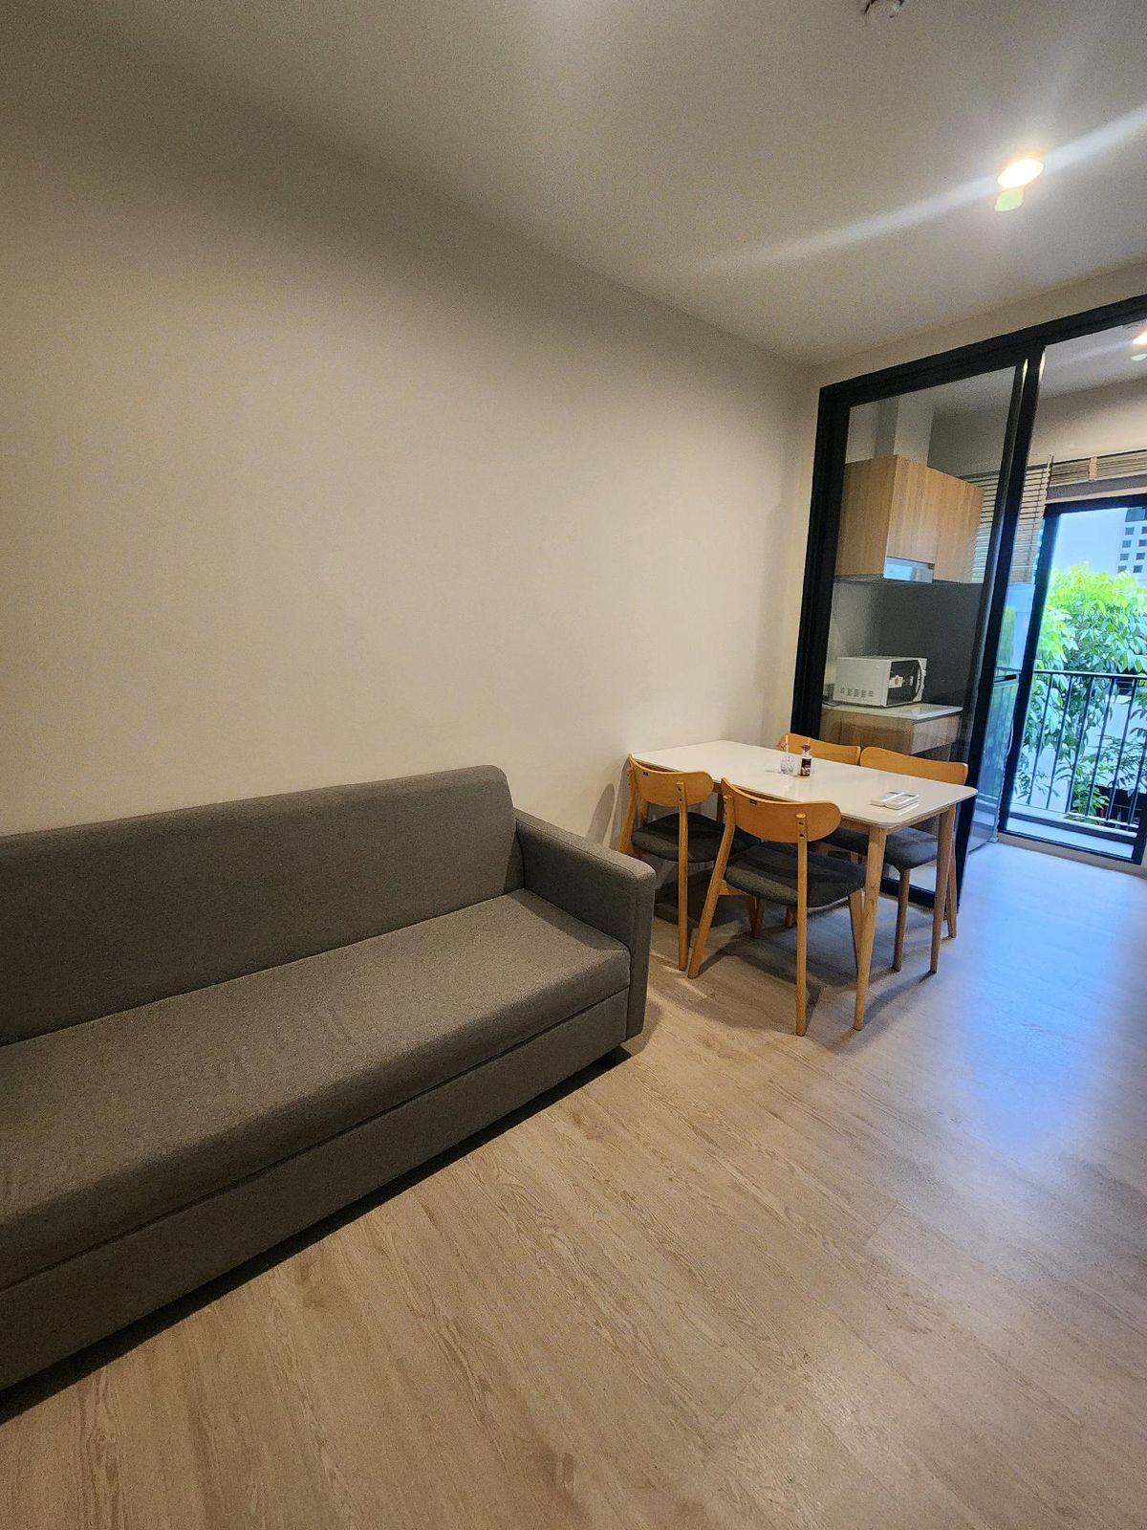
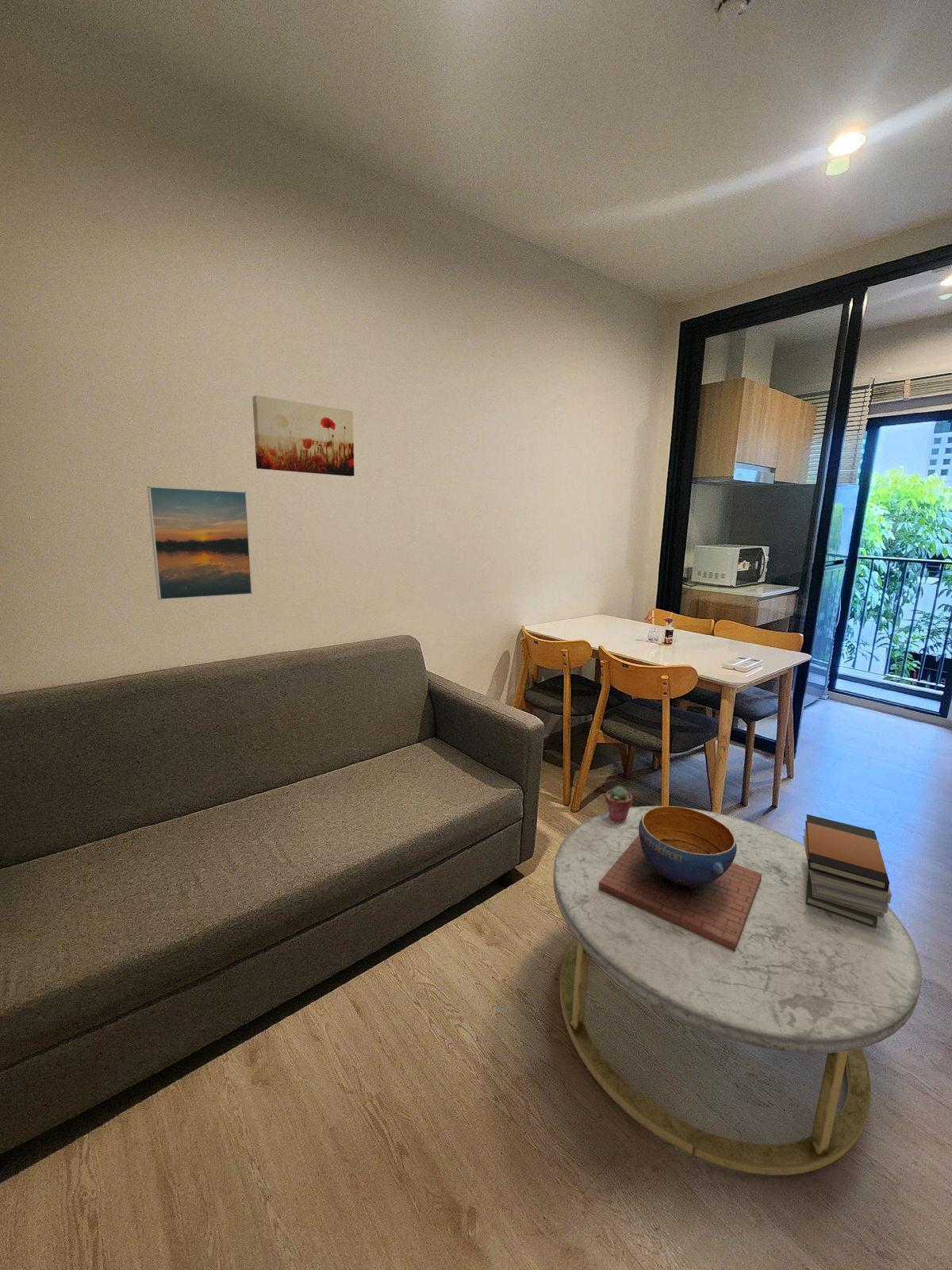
+ decorative bowl (685, 856)
+ potted succulent (618, 801)
+ wall art (306, 438)
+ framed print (203, 544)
+ coffee table (707, 951)
+ book stack (842, 867)
